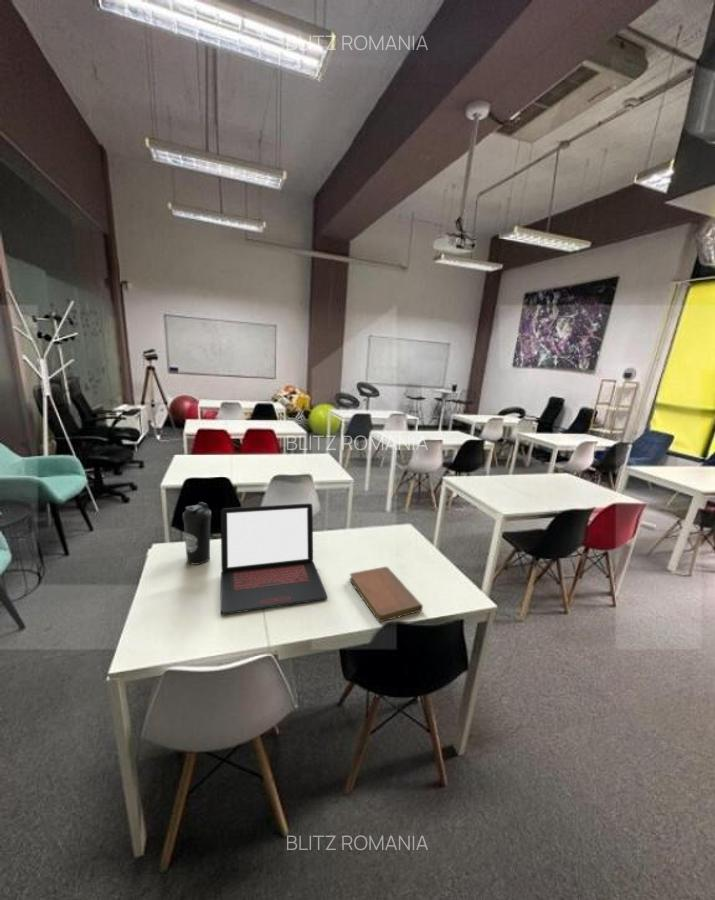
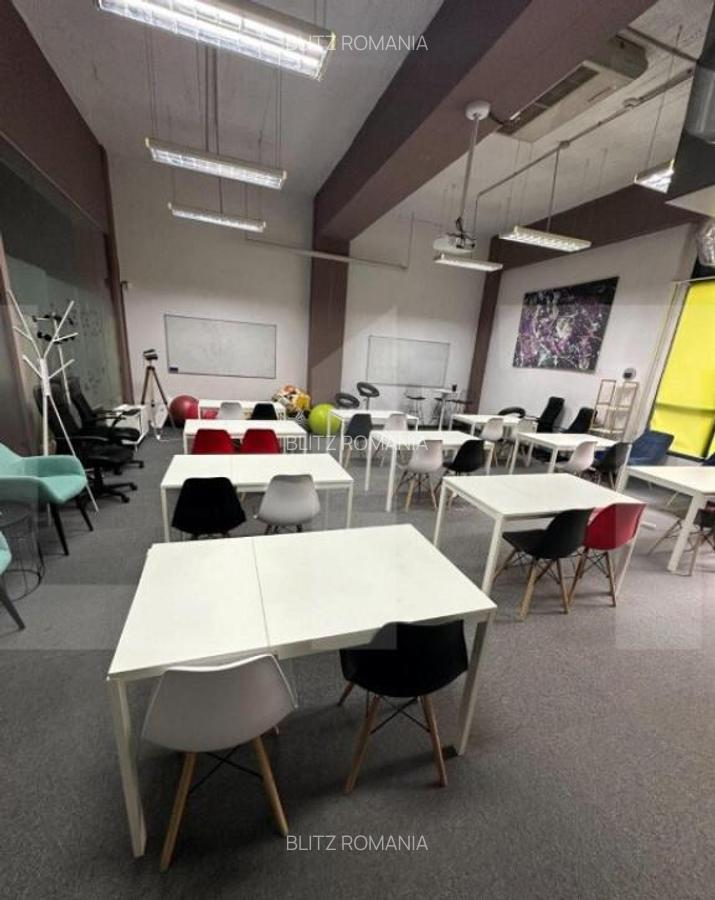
- laptop (272, 553)
- water bottle (197, 532)
- notebook (383, 591)
